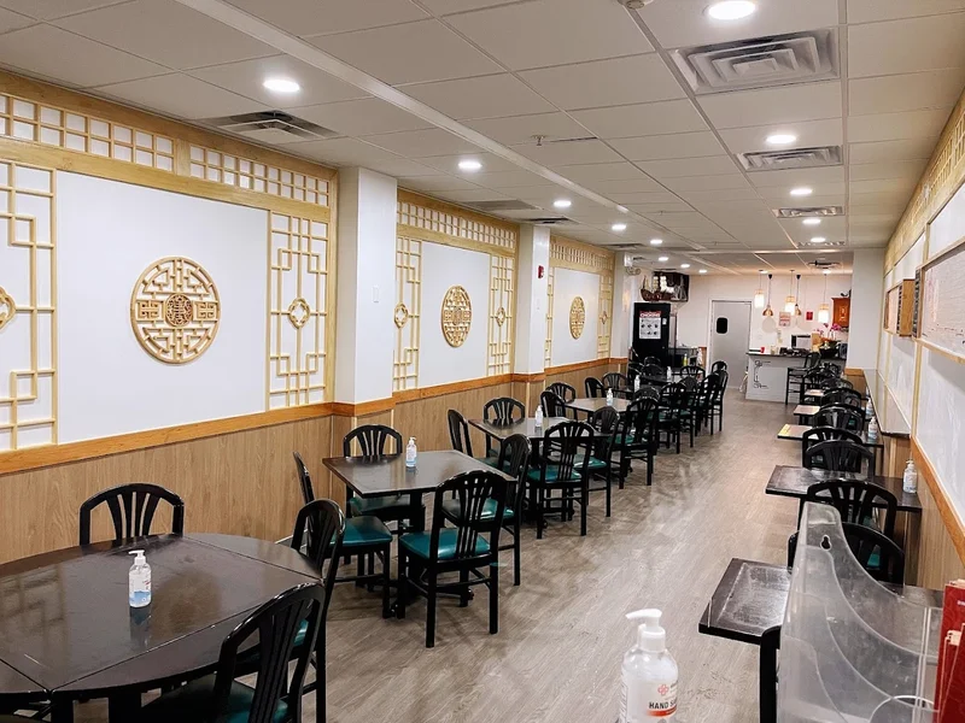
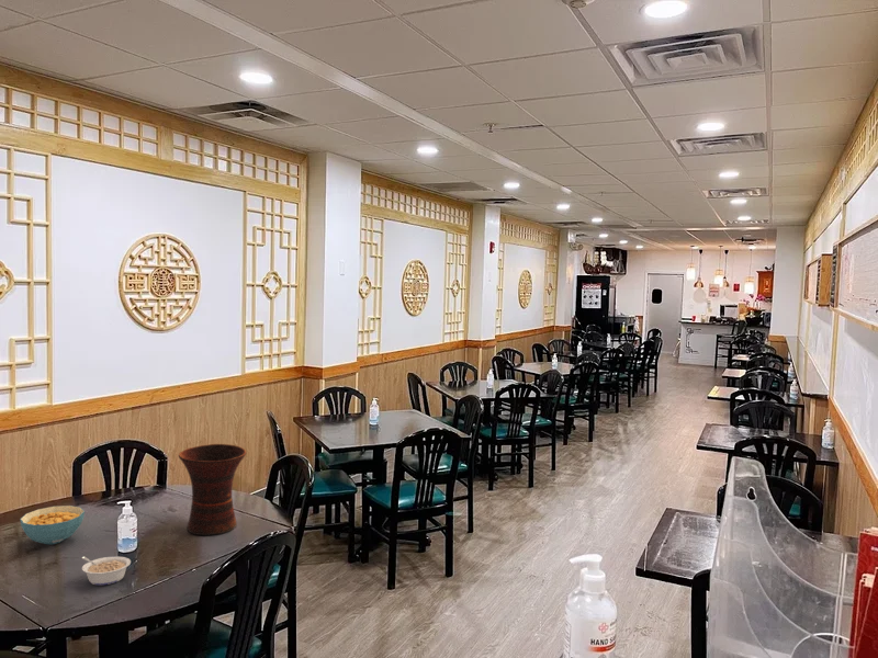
+ vase (212, 489)
+ cereal bowl (53, 527)
+ legume (104, 570)
